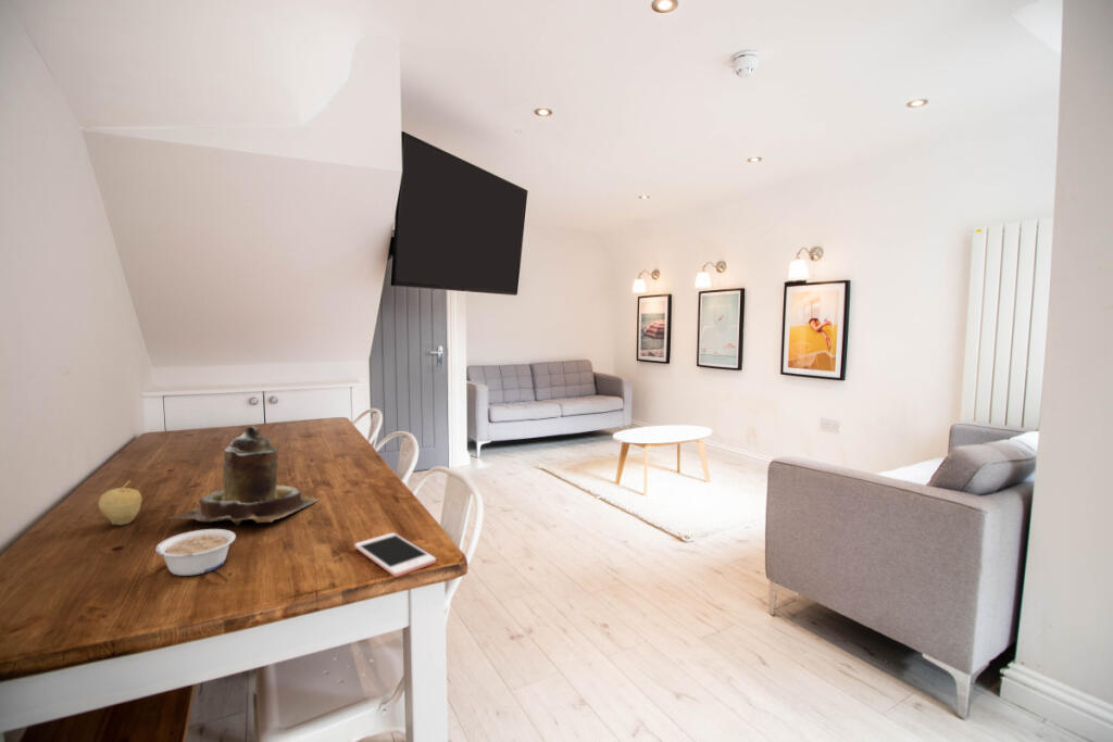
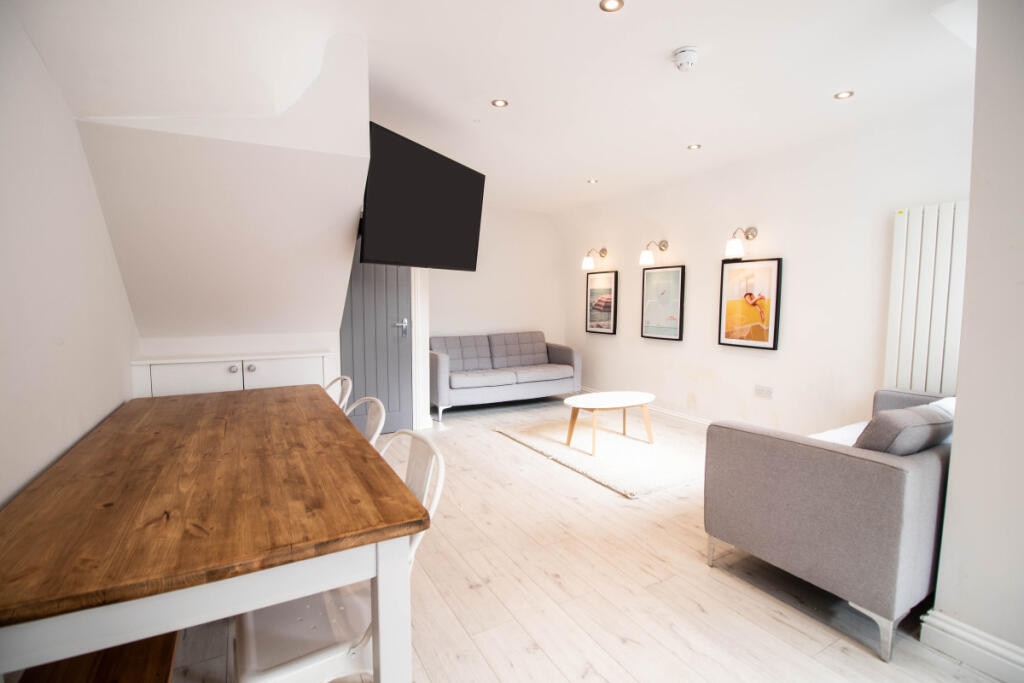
- cell phone (393, 552)
- teapot (251, 469)
- fruit (120, 502)
- legume (198, 551)
